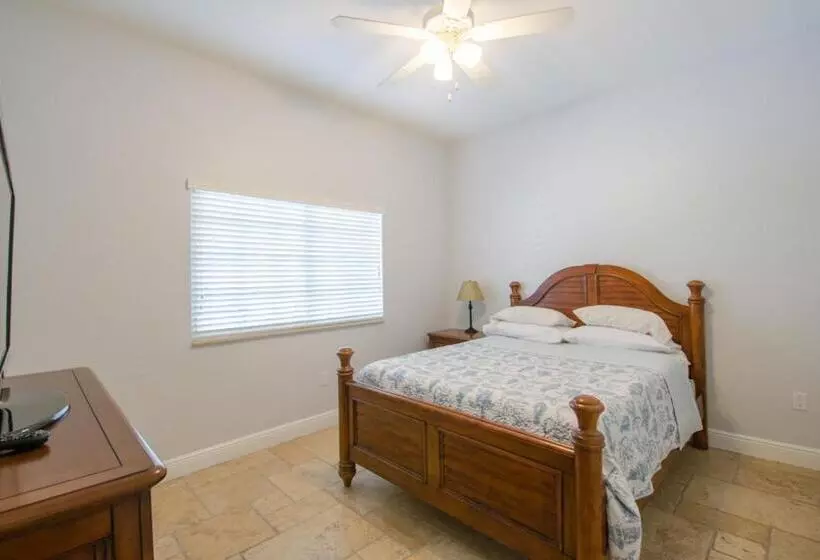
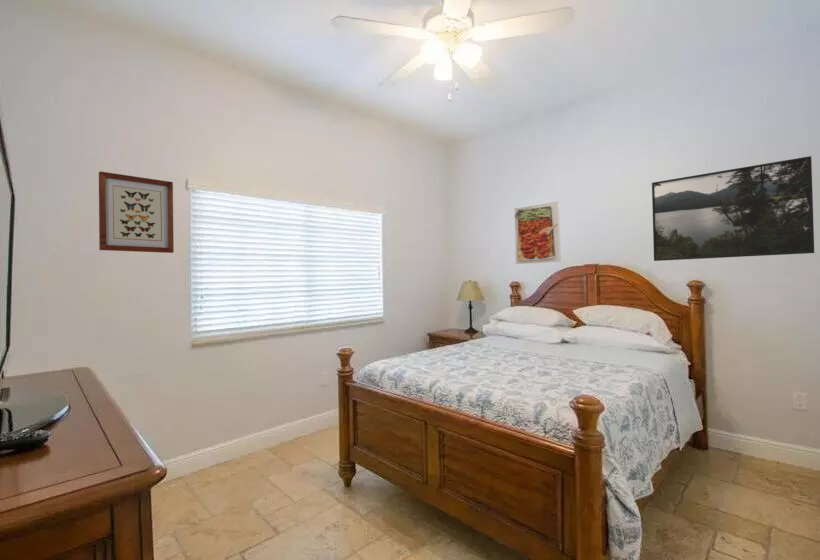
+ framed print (724, 214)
+ wall art (137, 214)
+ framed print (536, 234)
